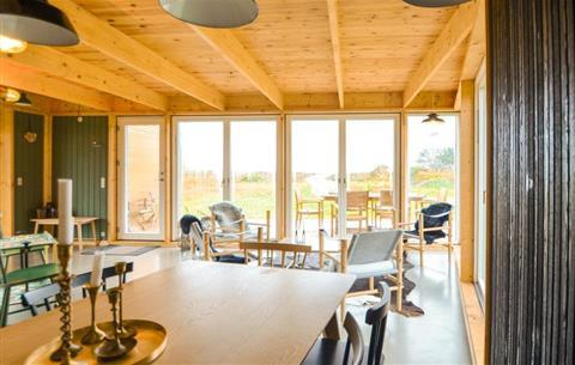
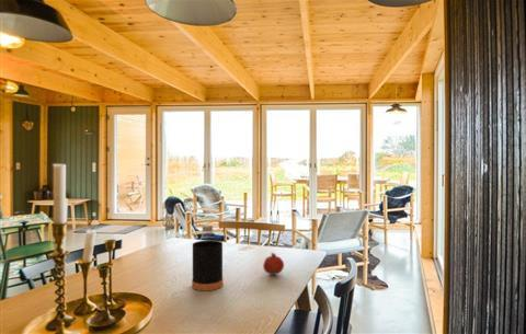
+ bottle (207, 255)
+ fruit (273, 263)
